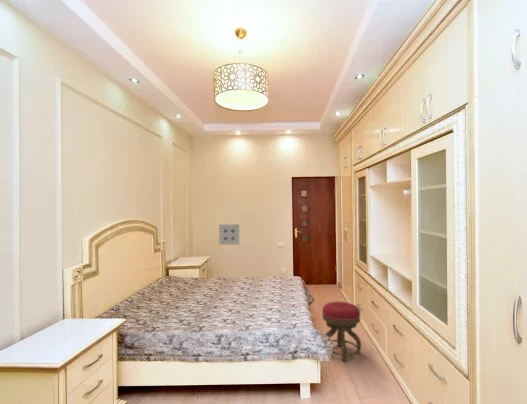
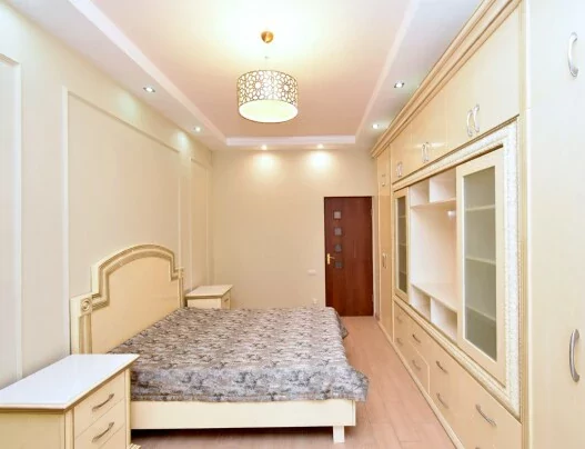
- stool (341, 328)
- wall art (229, 234)
